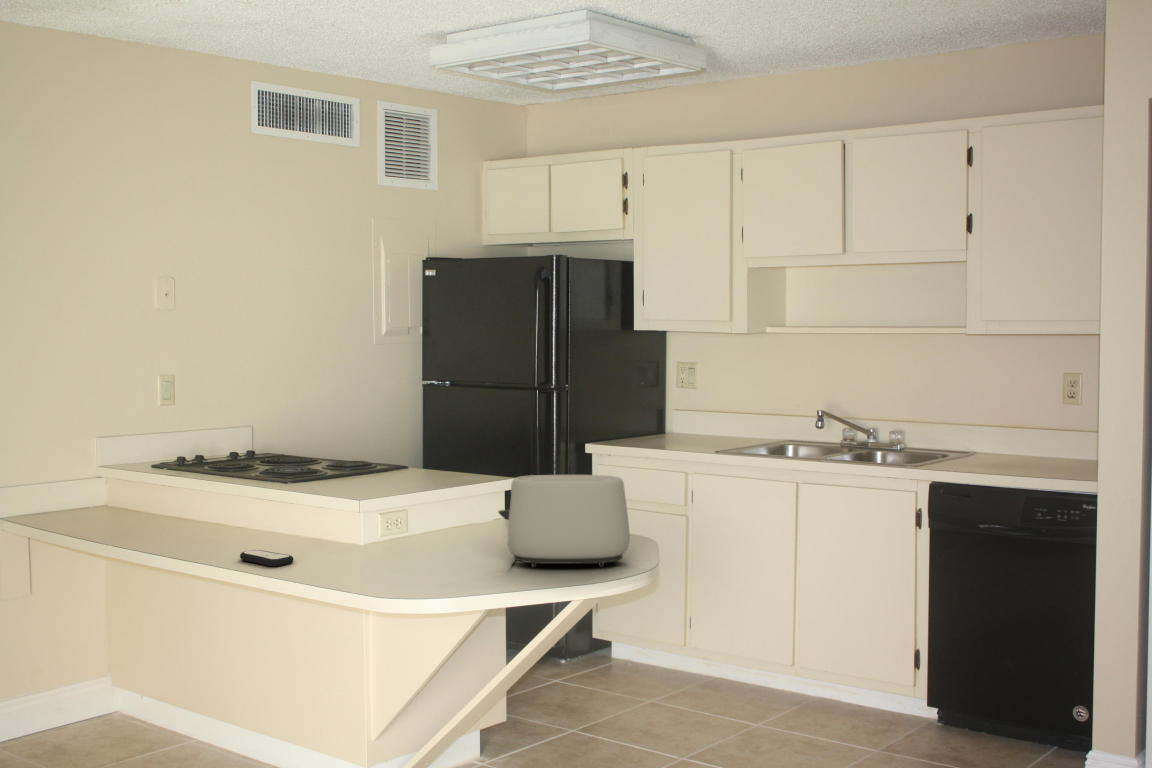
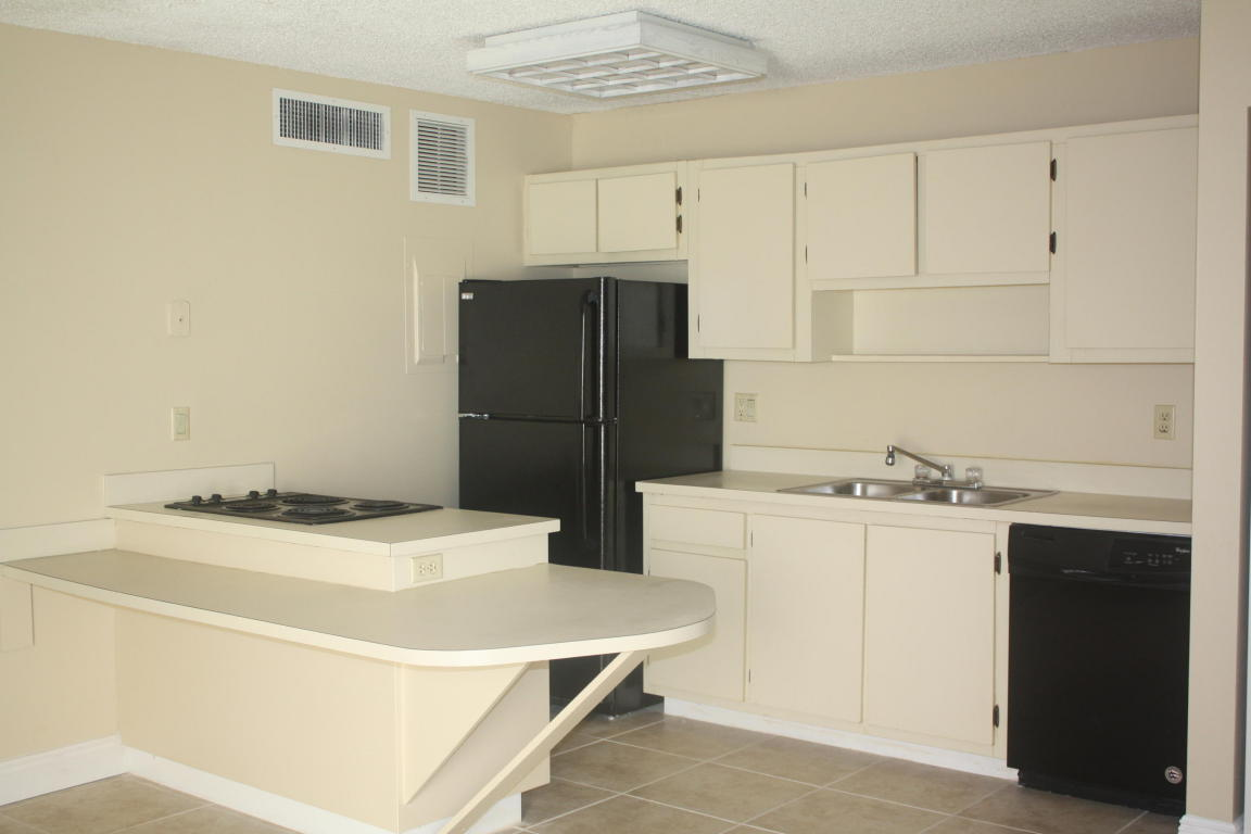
- toaster (566, 520)
- remote control (265, 557)
